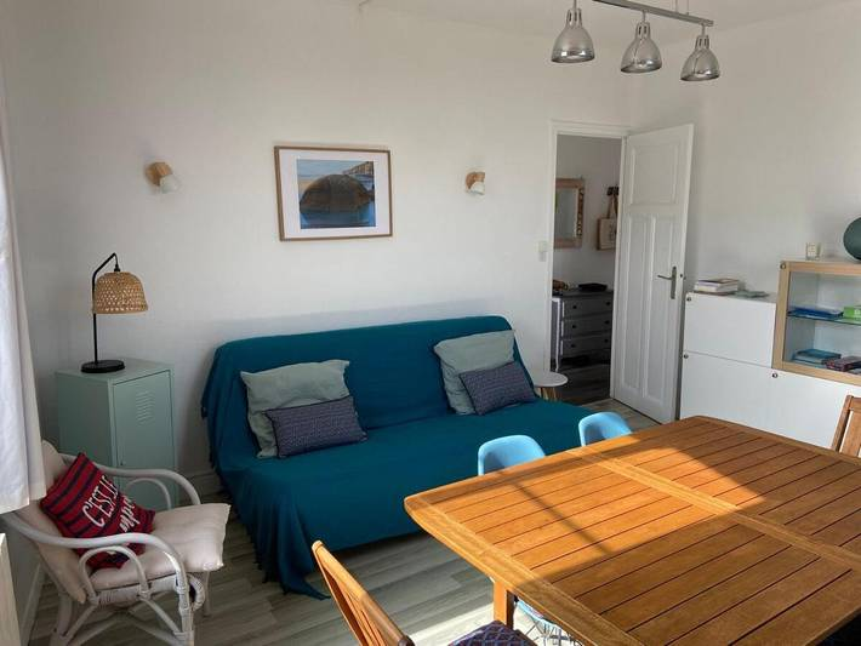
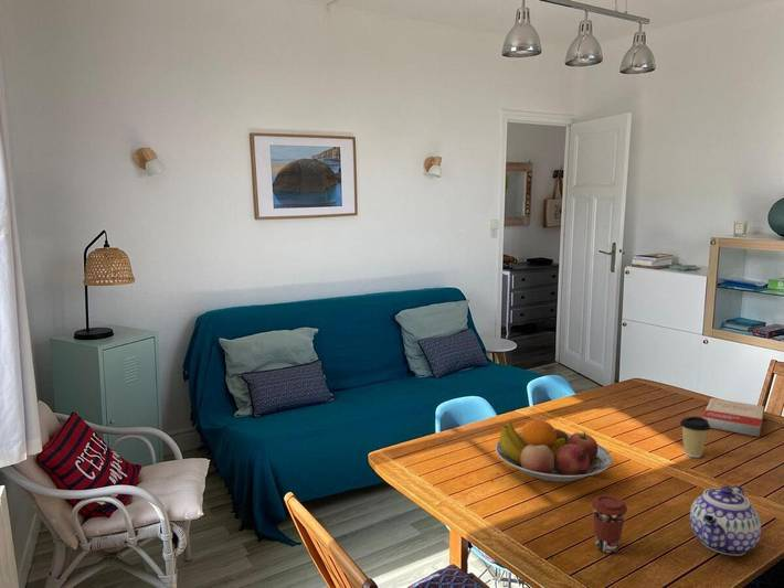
+ coffee cup (607, 524)
+ teapot (724, 515)
+ book (732, 415)
+ fruit bowl (552, 447)
+ coffee cup (693, 437)
